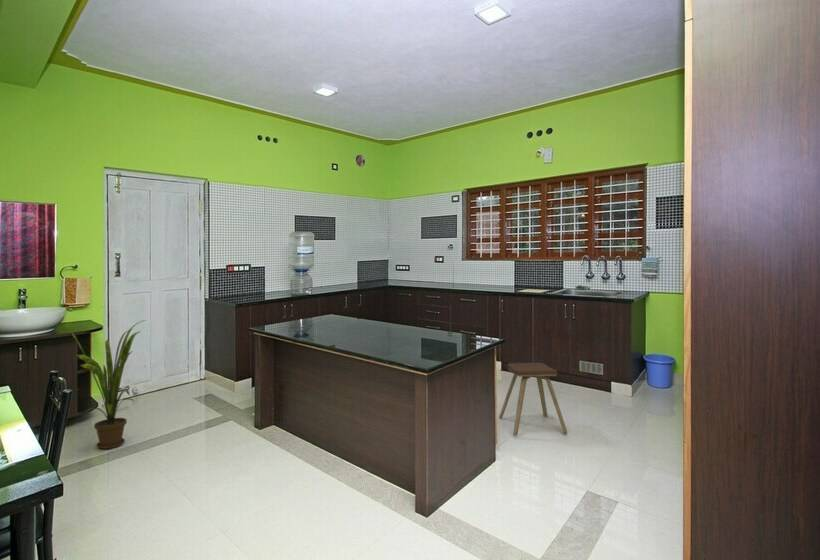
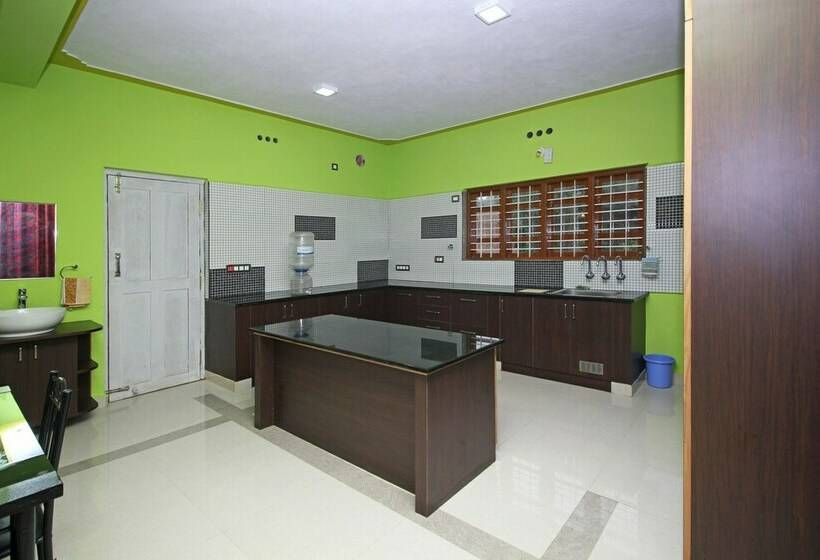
- music stool (524, 393)
- house plant (117, 381)
